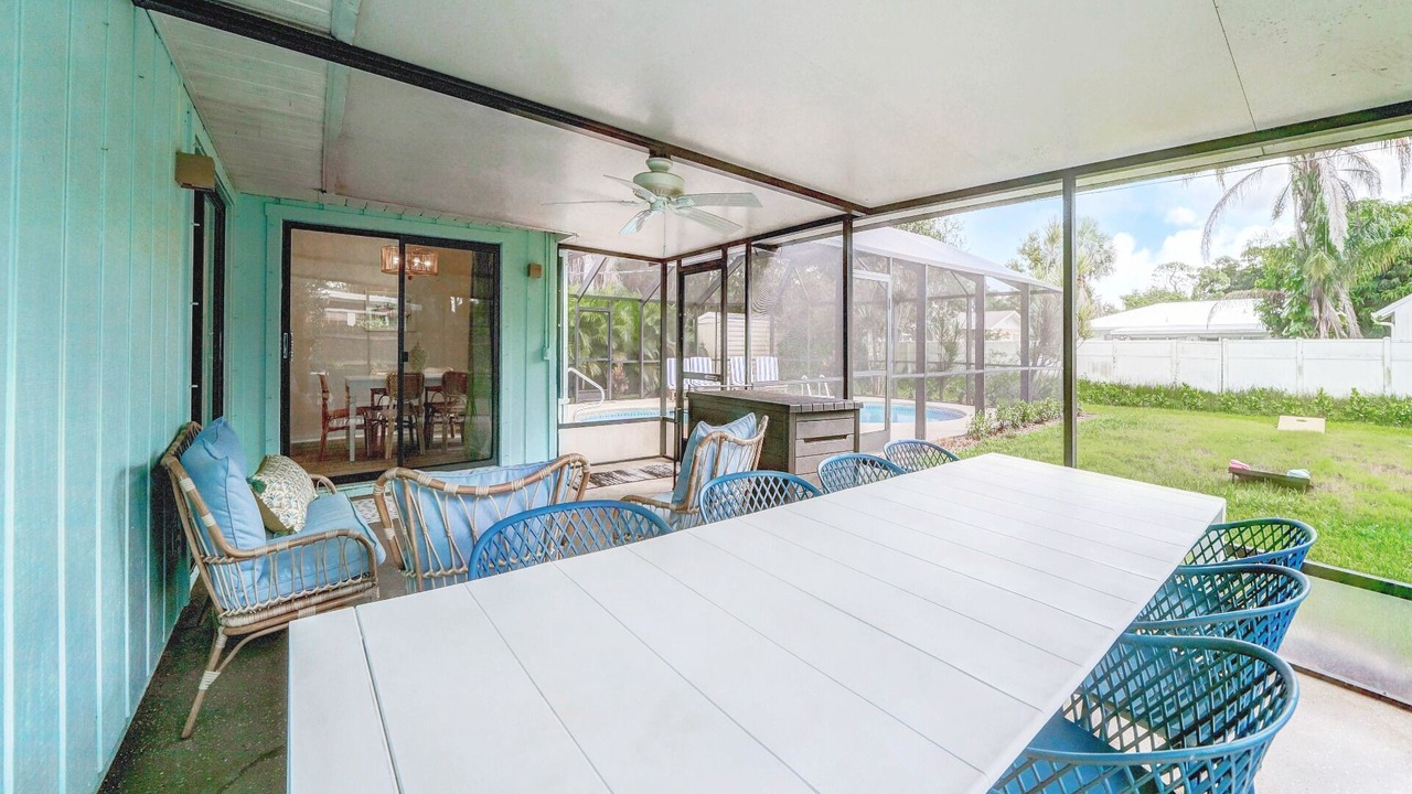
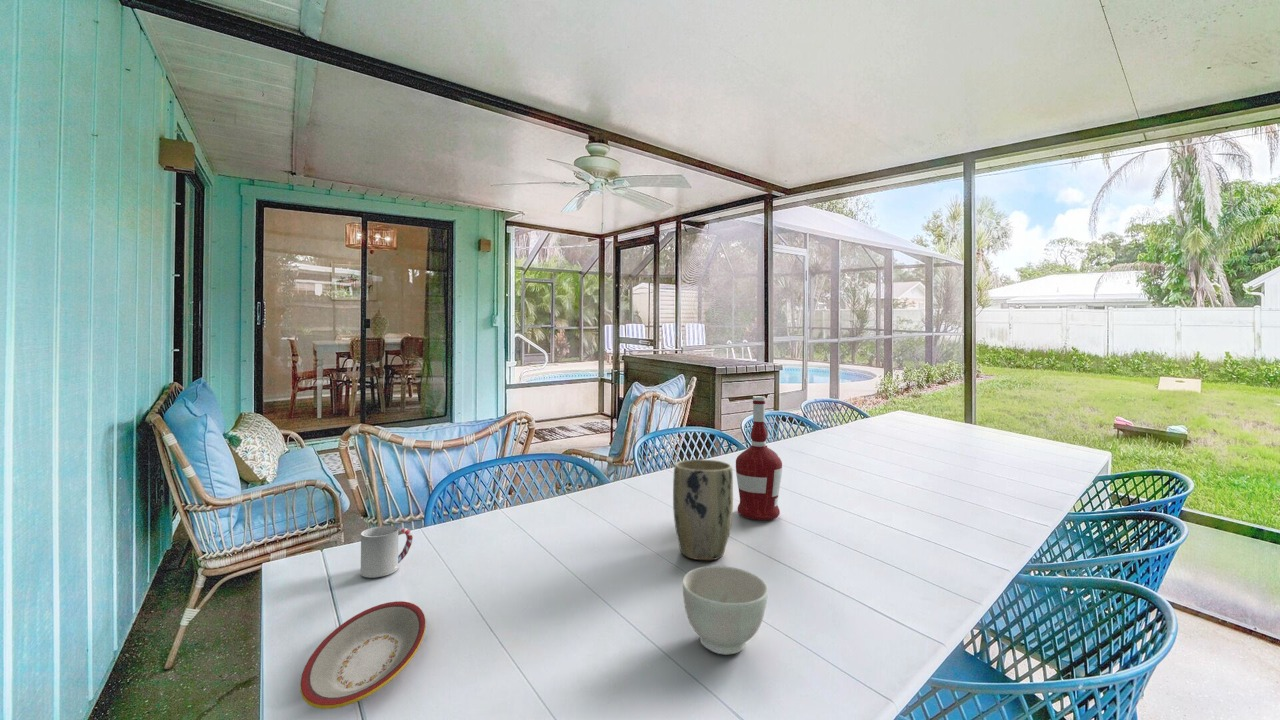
+ alcohol (758, 455)
+ plate (369, 652)
+ cup (387, 548)
+ plant pot (702, 508)
+ bowl (724, 612)
